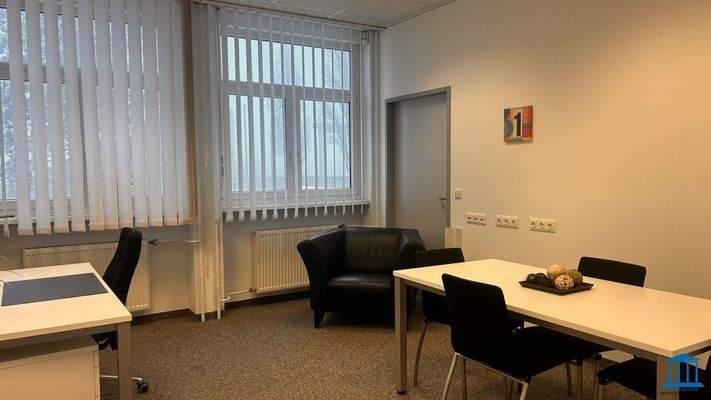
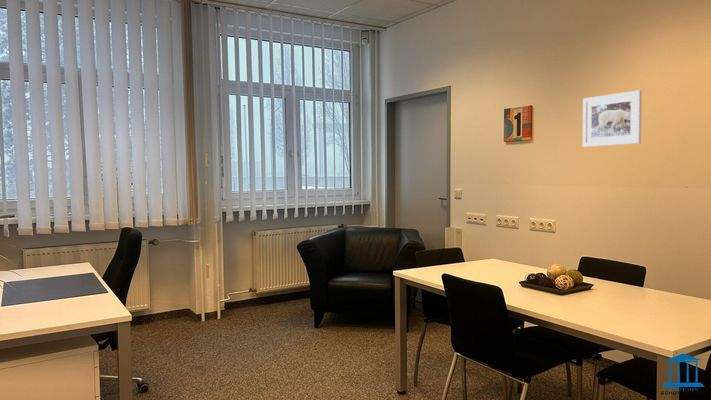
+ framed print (610, 120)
